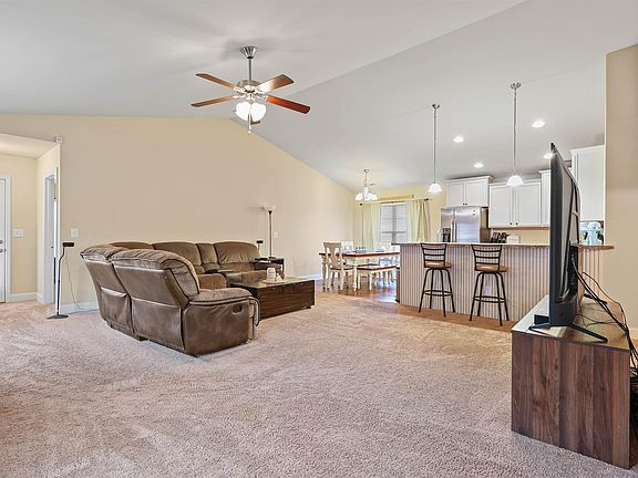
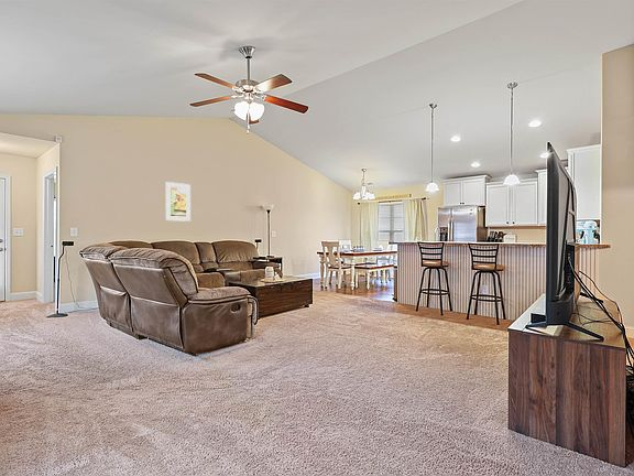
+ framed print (178, 202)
